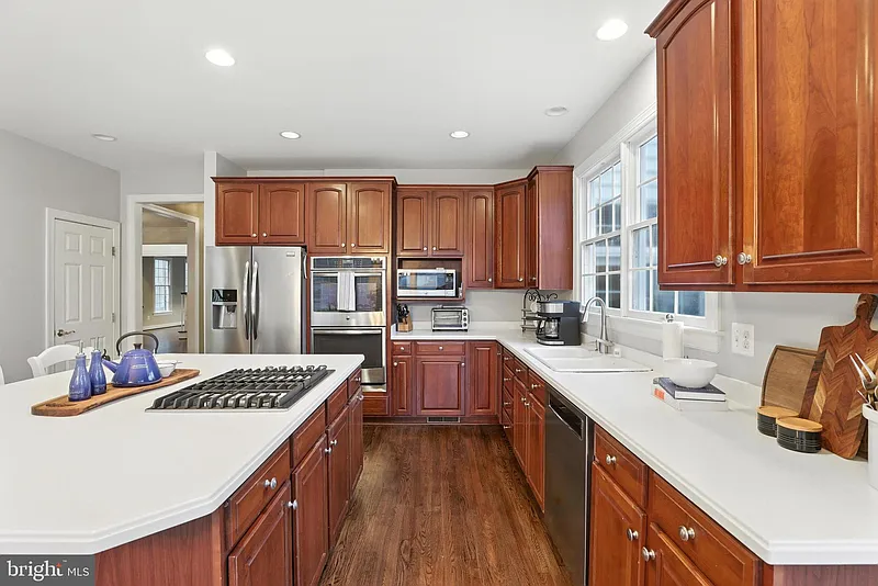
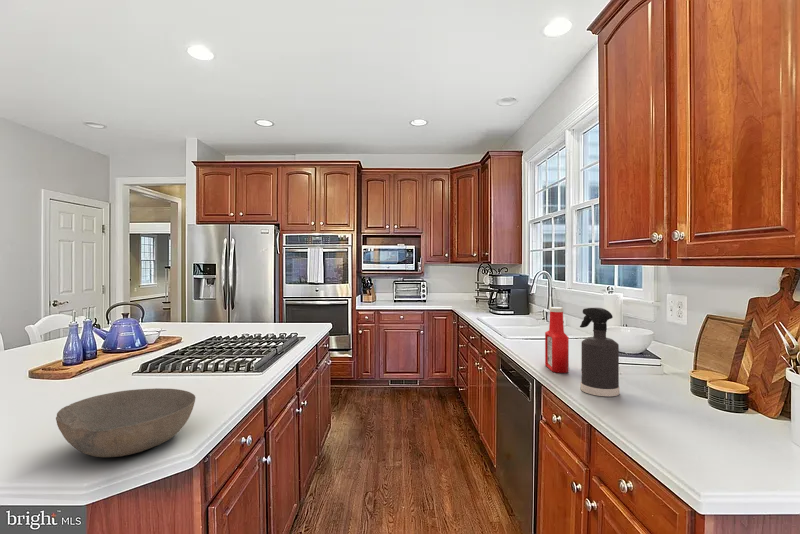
+ soap bottle (556, 337)
+ spray bottle (597, 349)
+ bowl (131, 422)
